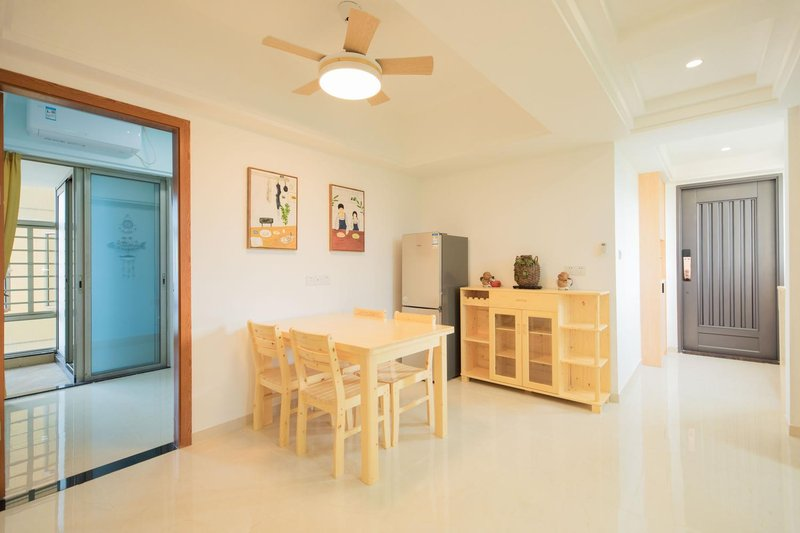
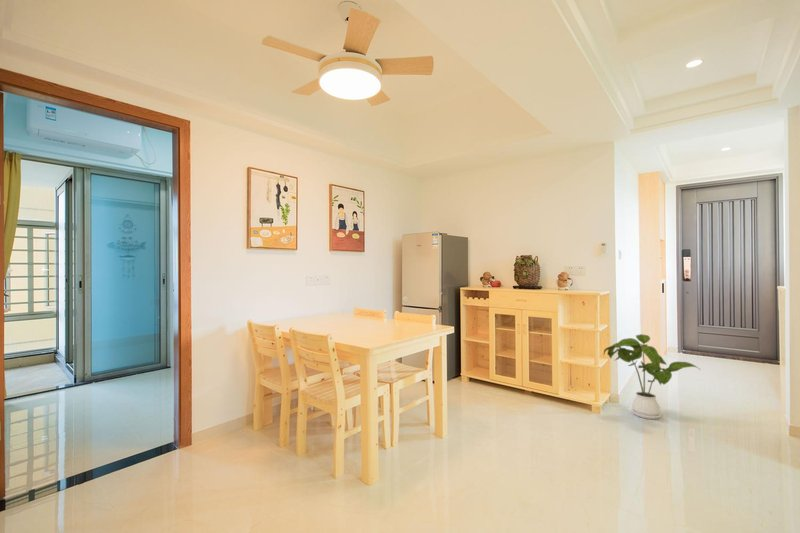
+ house plant (648, 380)
